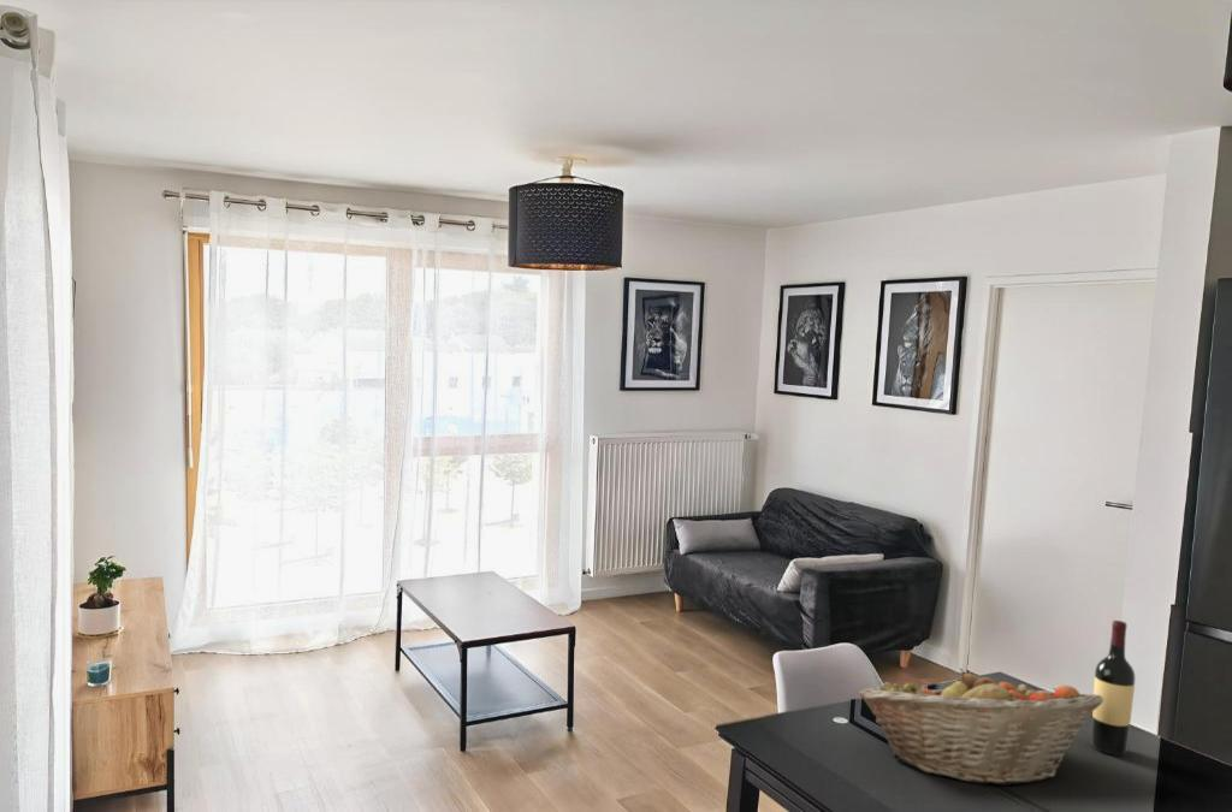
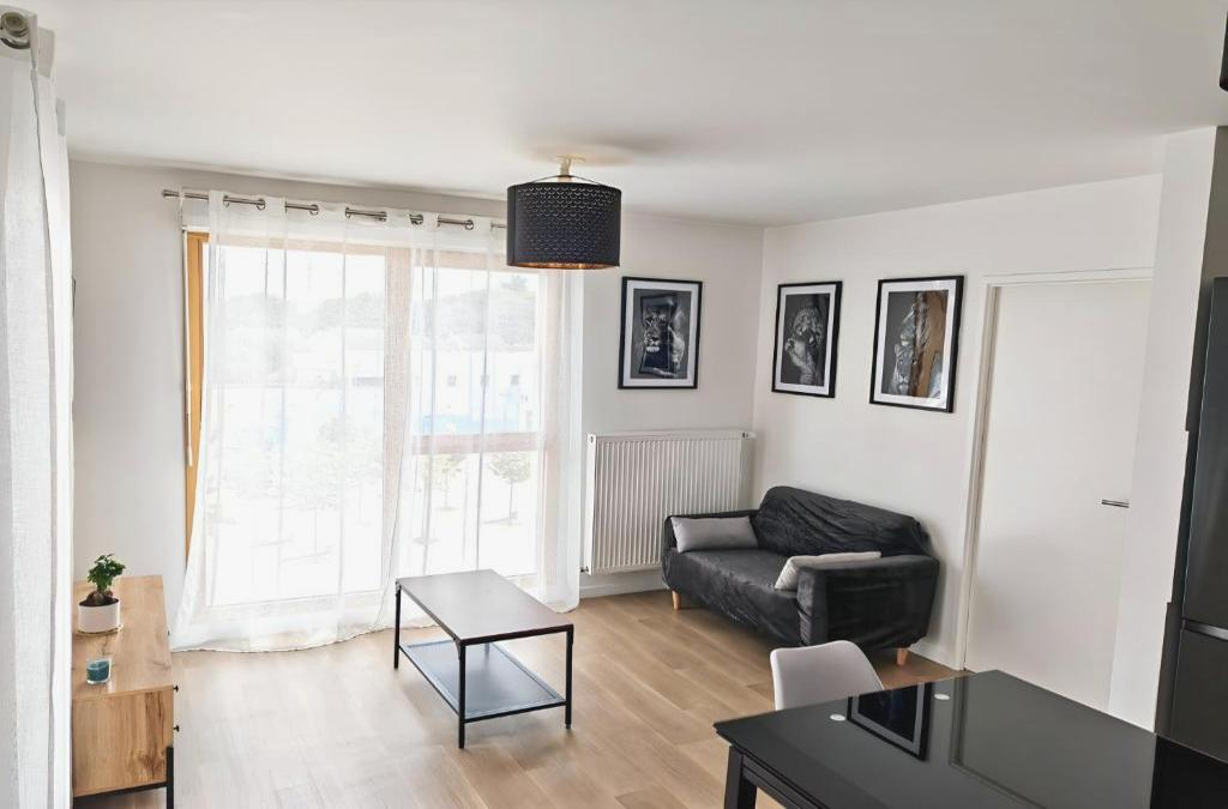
- wine bottle (1113, 684)
- fruit basket (976, 713)
